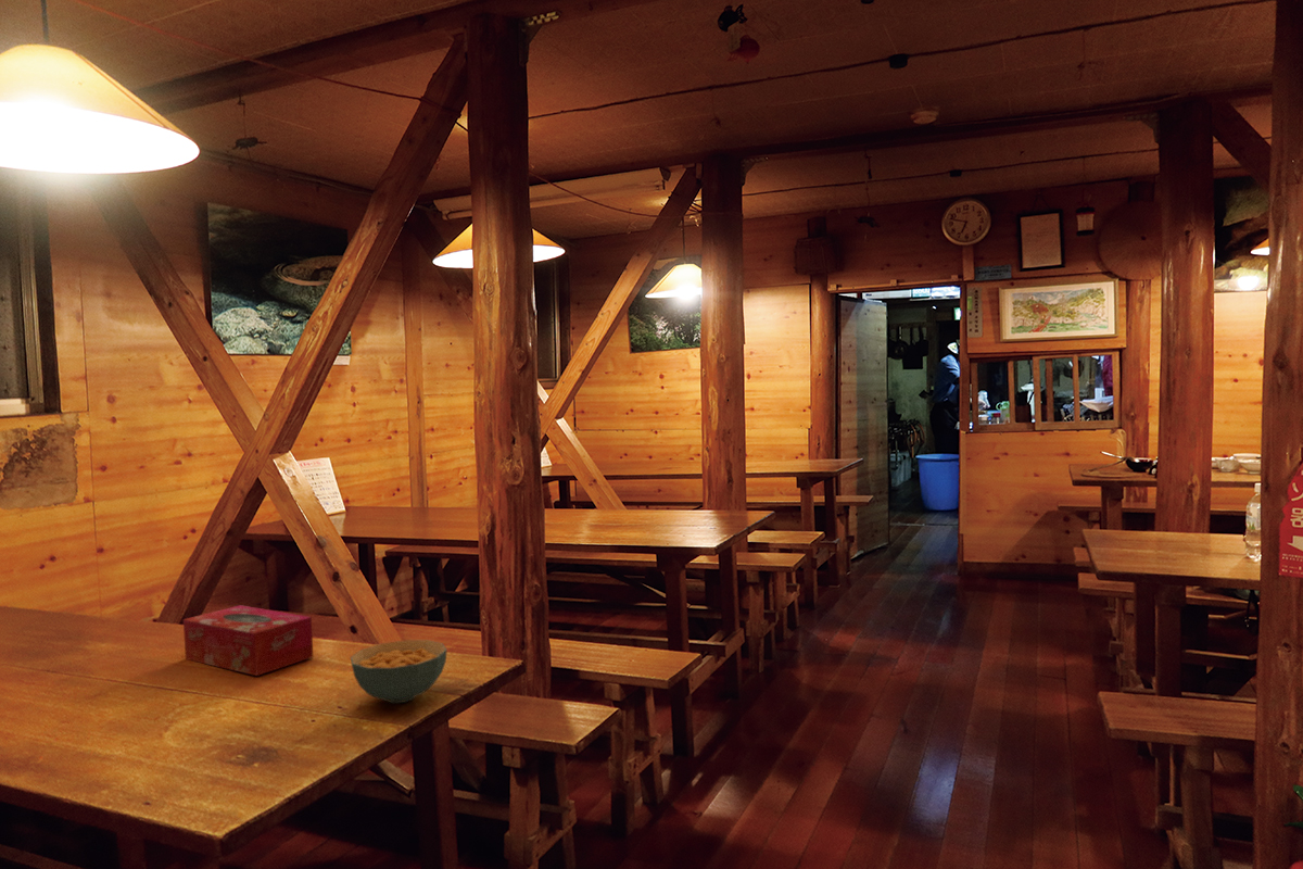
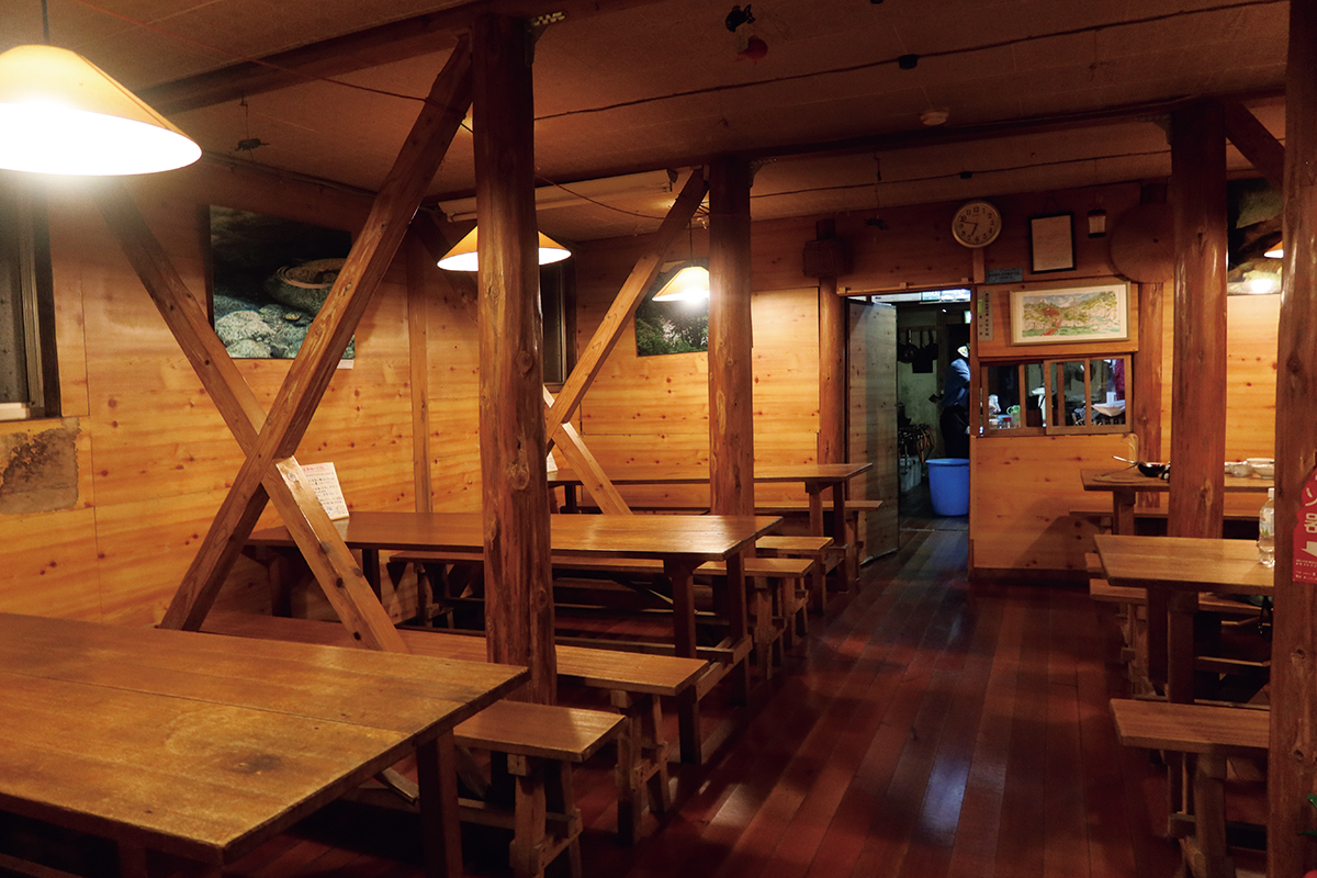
- cereal bowl (400, 676)
- tissue box (248, 638)
